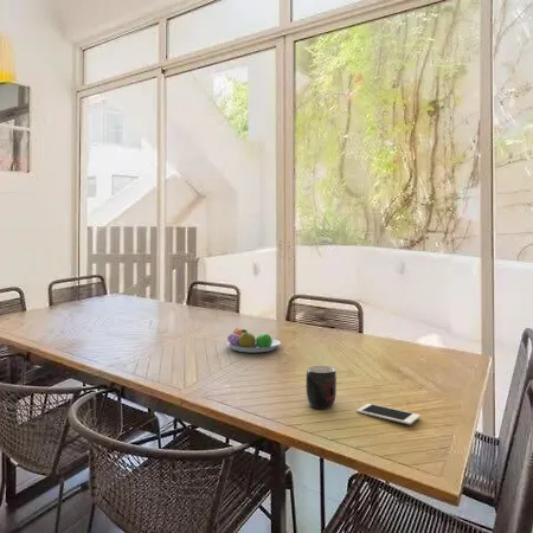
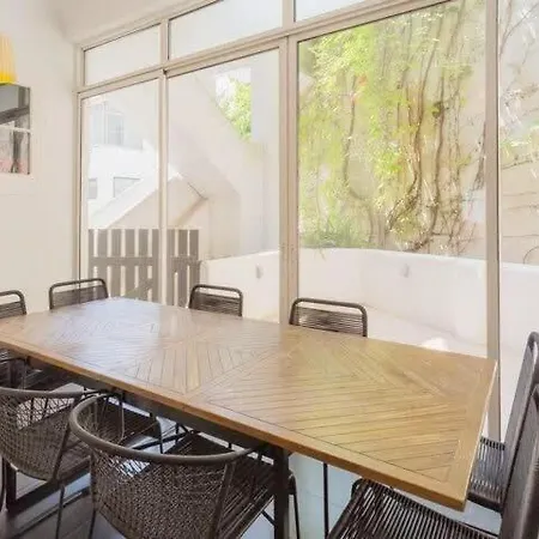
- mug (323, 385)
- fruit bowl (253, 338)
- cell phone (387, 413)
